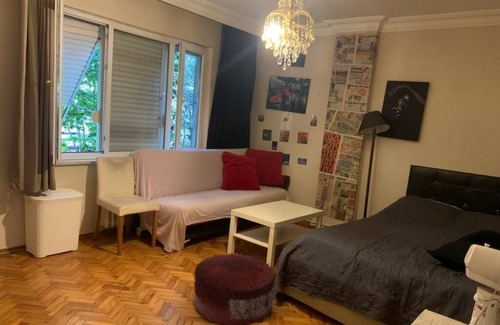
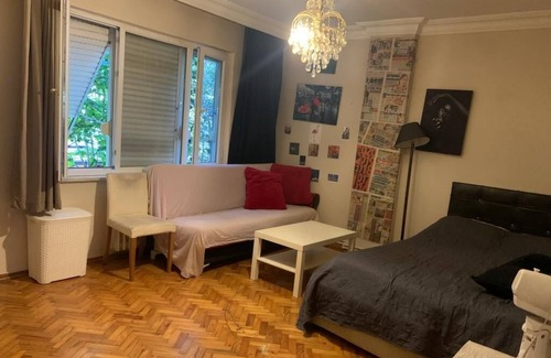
- pouf (235, 284)
